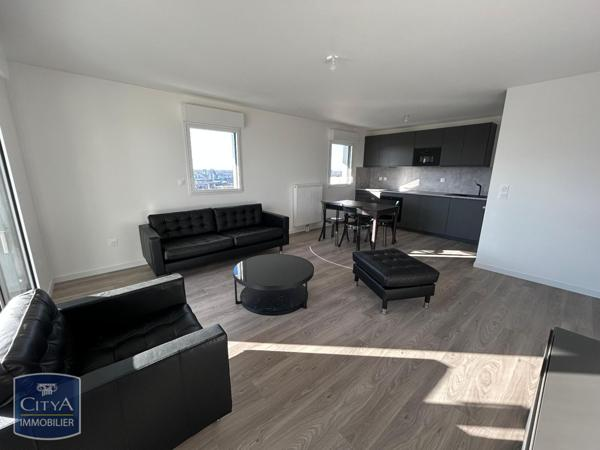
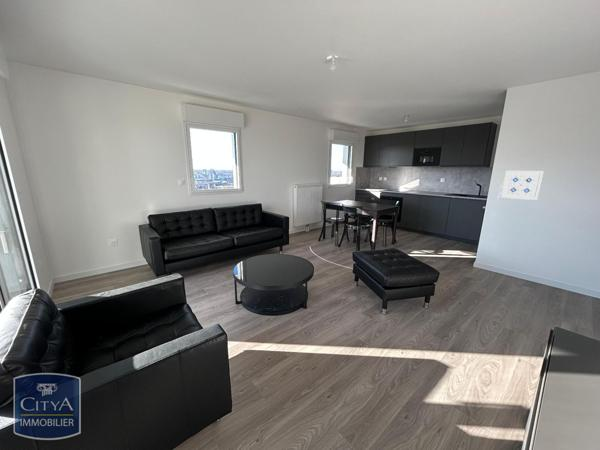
+ wall art (521, 184)
